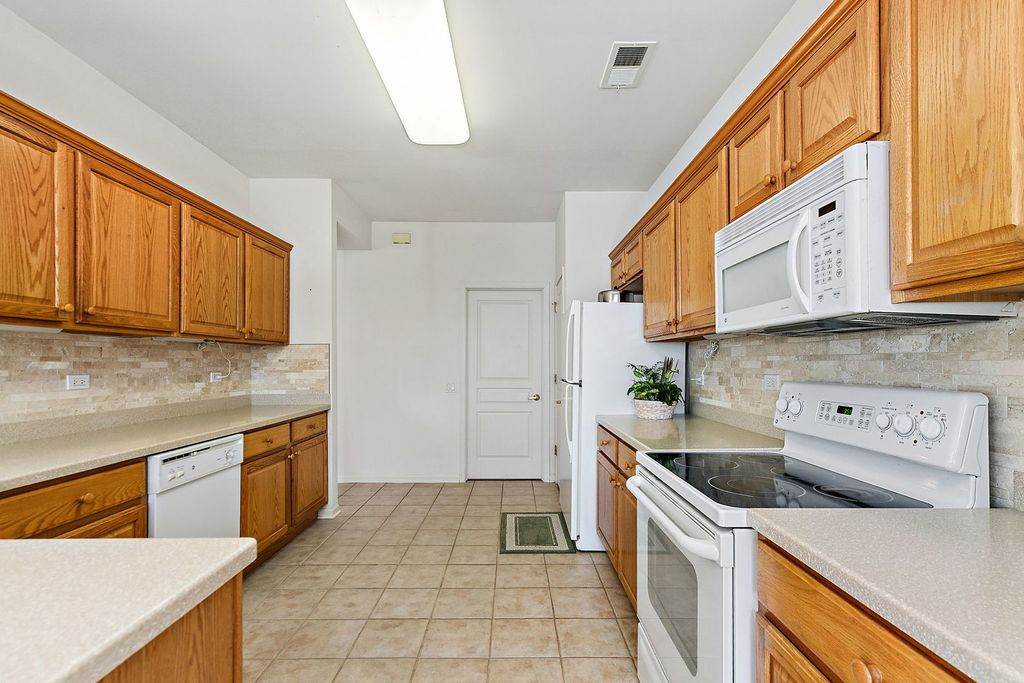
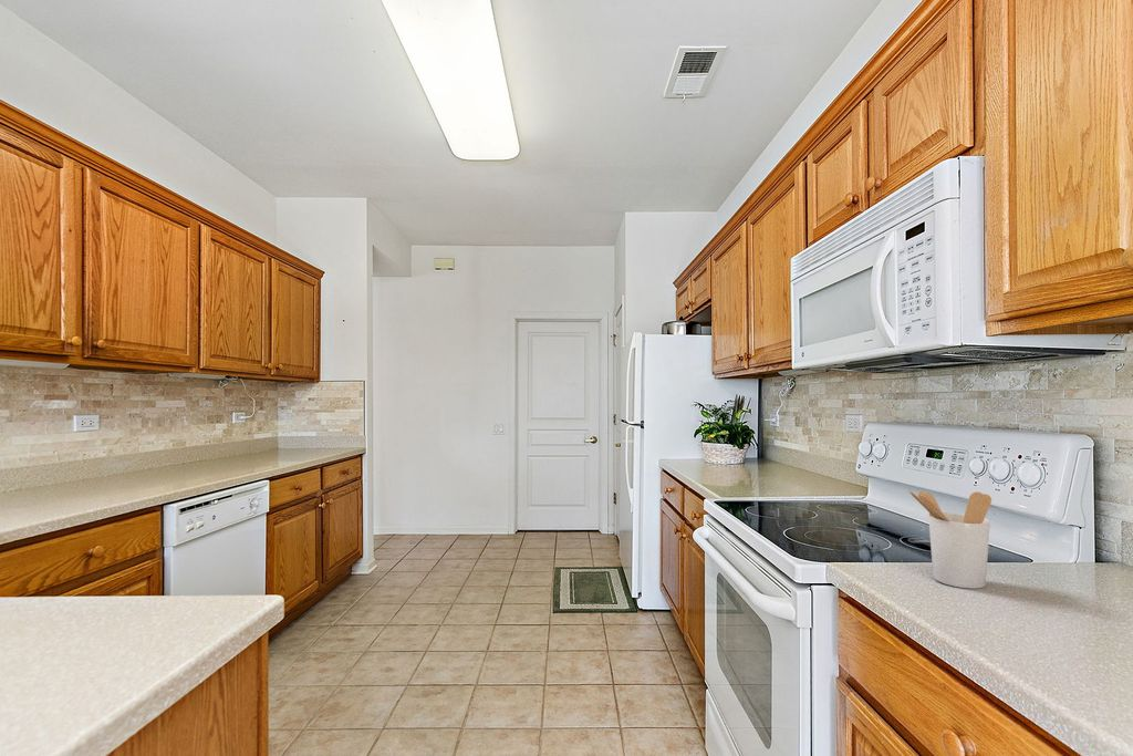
+ utensil holder (946, 534)
